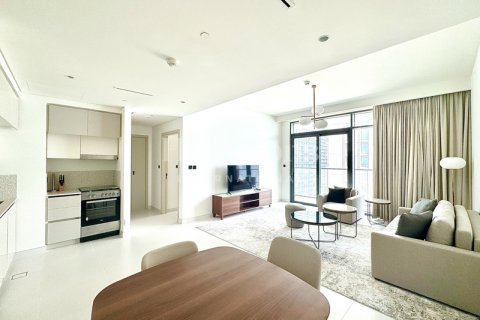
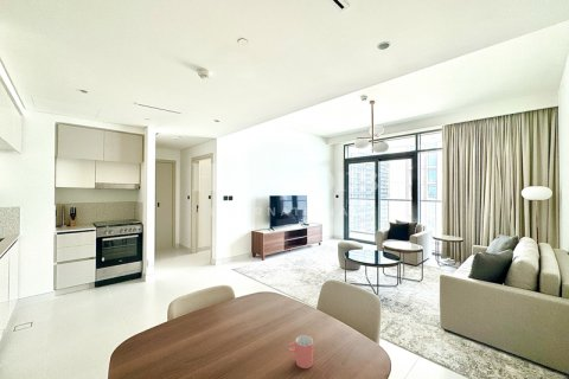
+ cup (300, 351)
